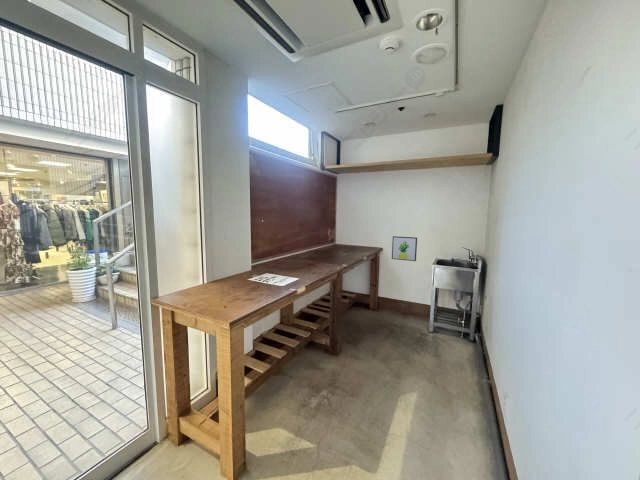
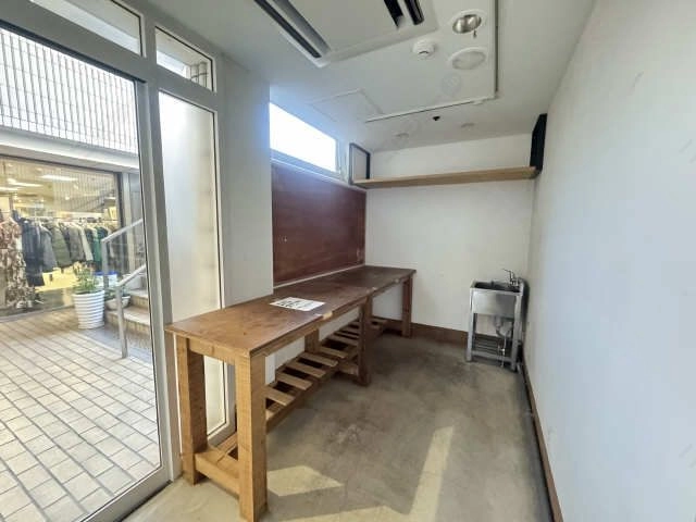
- wall art (404, 248)
